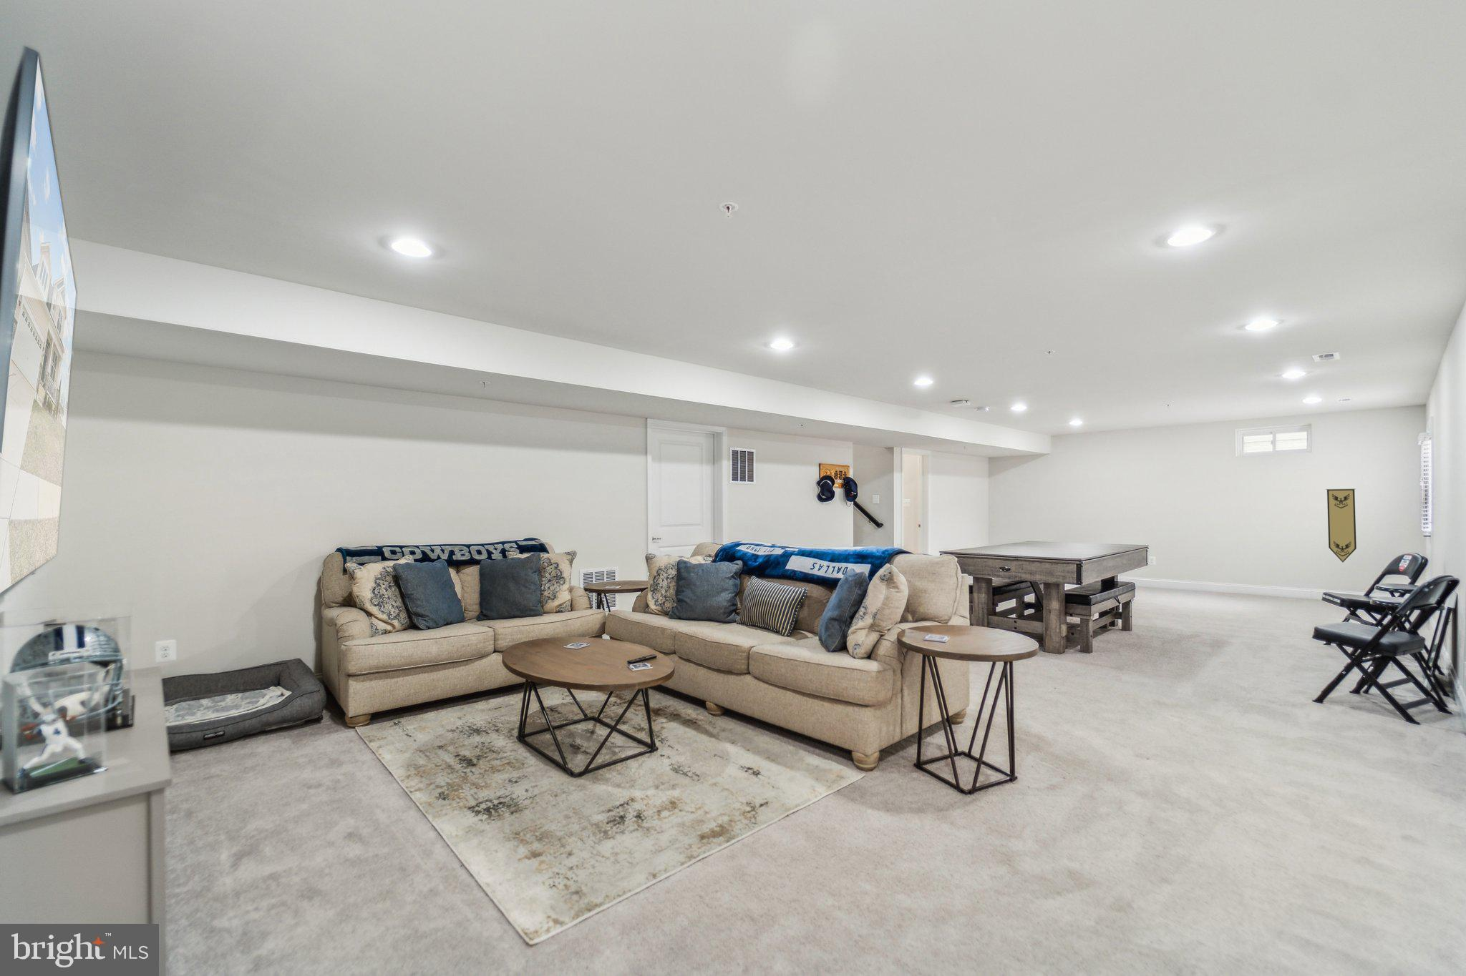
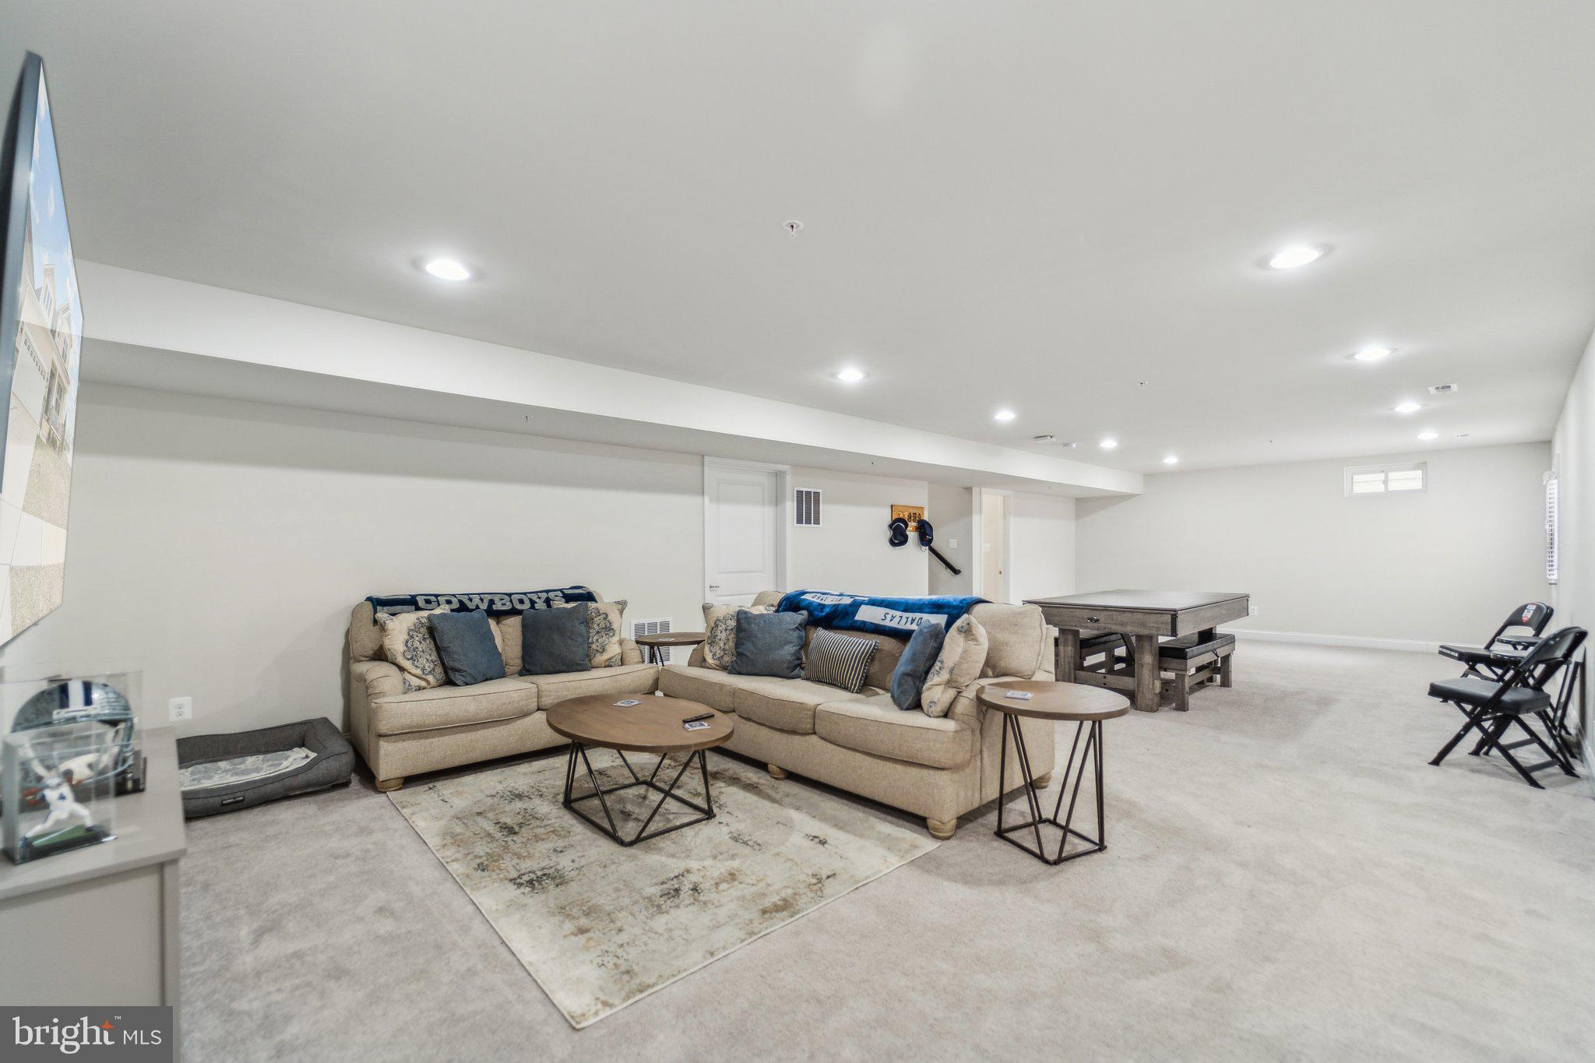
- pennant (1342, 525)
